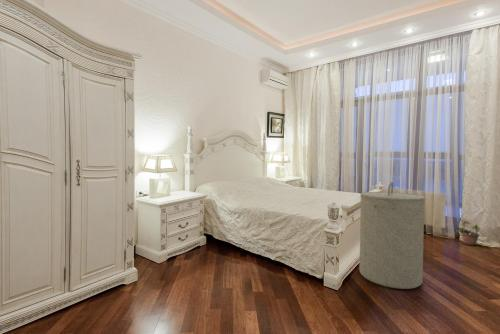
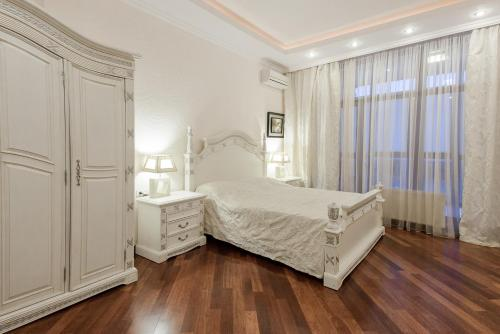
- laundry hamper (390, 229)
- potted plant (469, 231)
